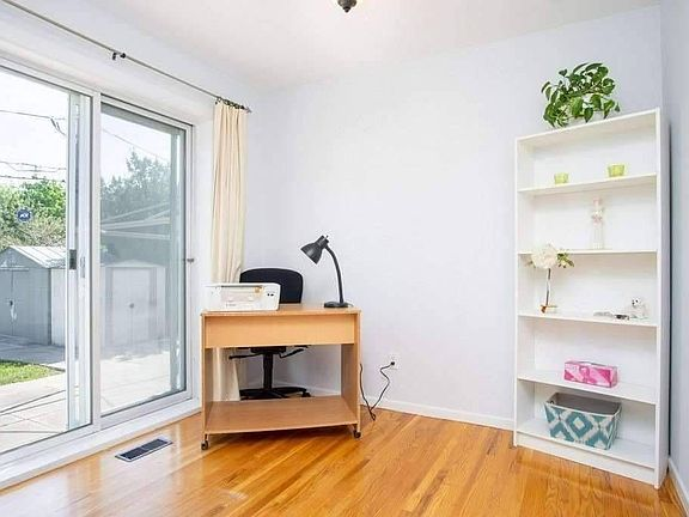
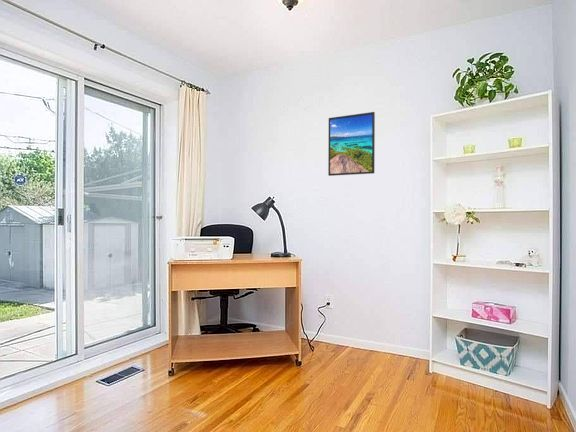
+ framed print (350, 144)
